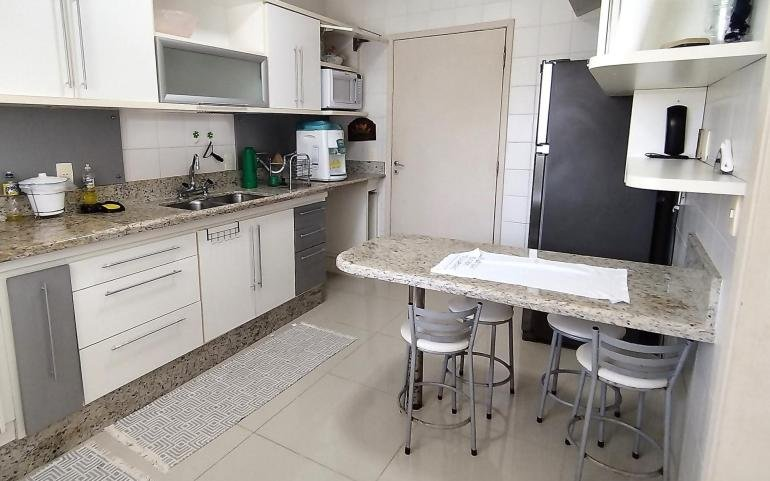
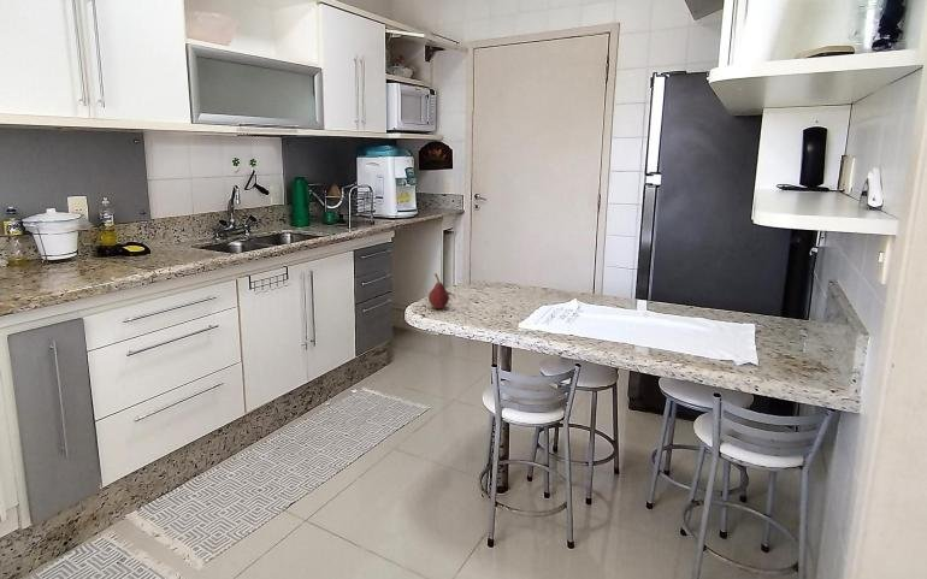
+ fruit (438, 290)
